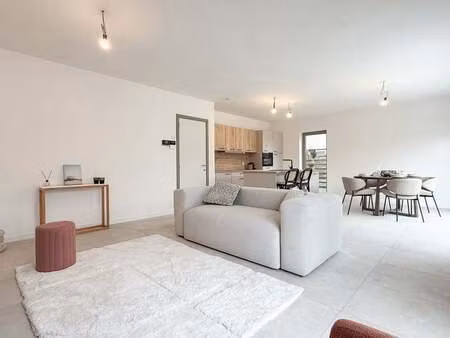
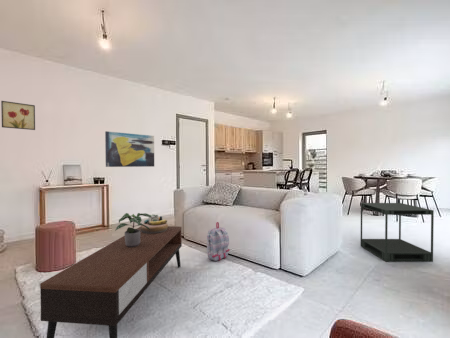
+ side table (399, 229)
+ coffee table (133, 271)
+ decorative bowl (154, 221)
+ wall art (131, 150)
+ wall art (18, 116)
+ backpack (218, 240)
+ potted plant (133, 228)
